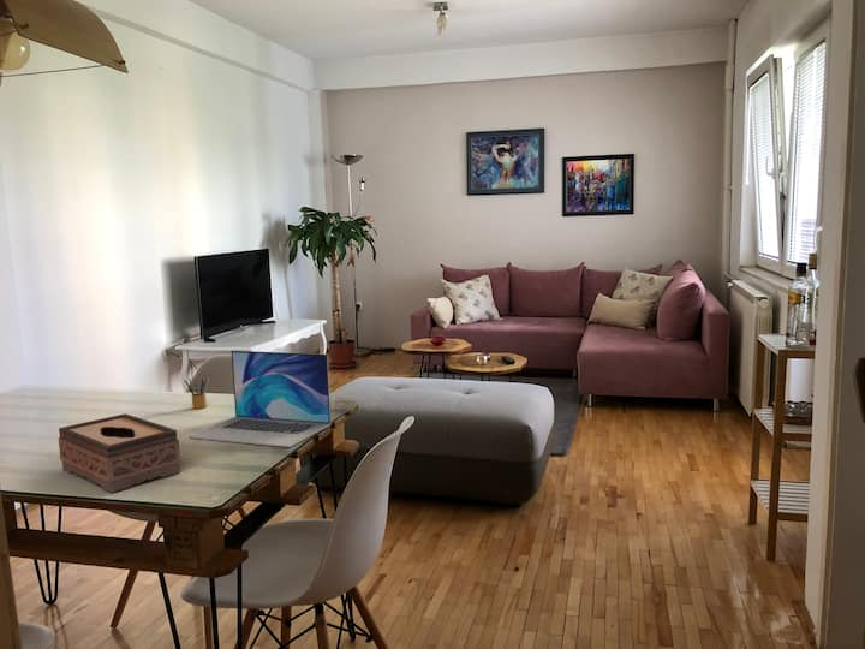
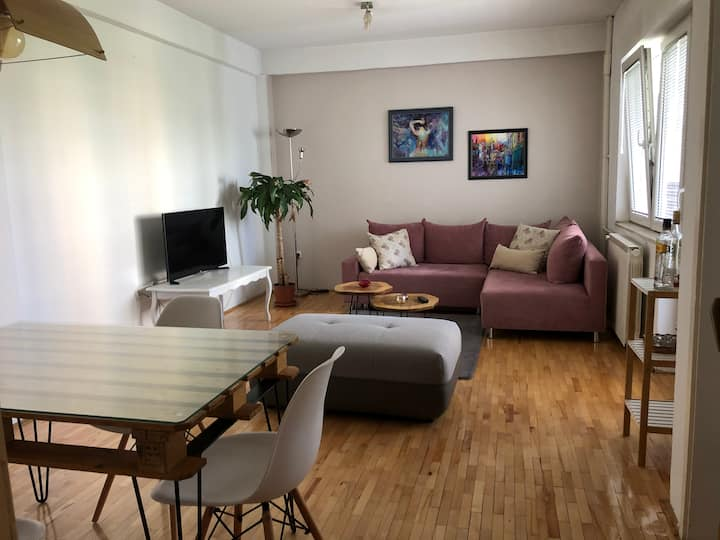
- laptop (258, 395)
- tissue box (118, 449)
- pencil box (197, 391)
